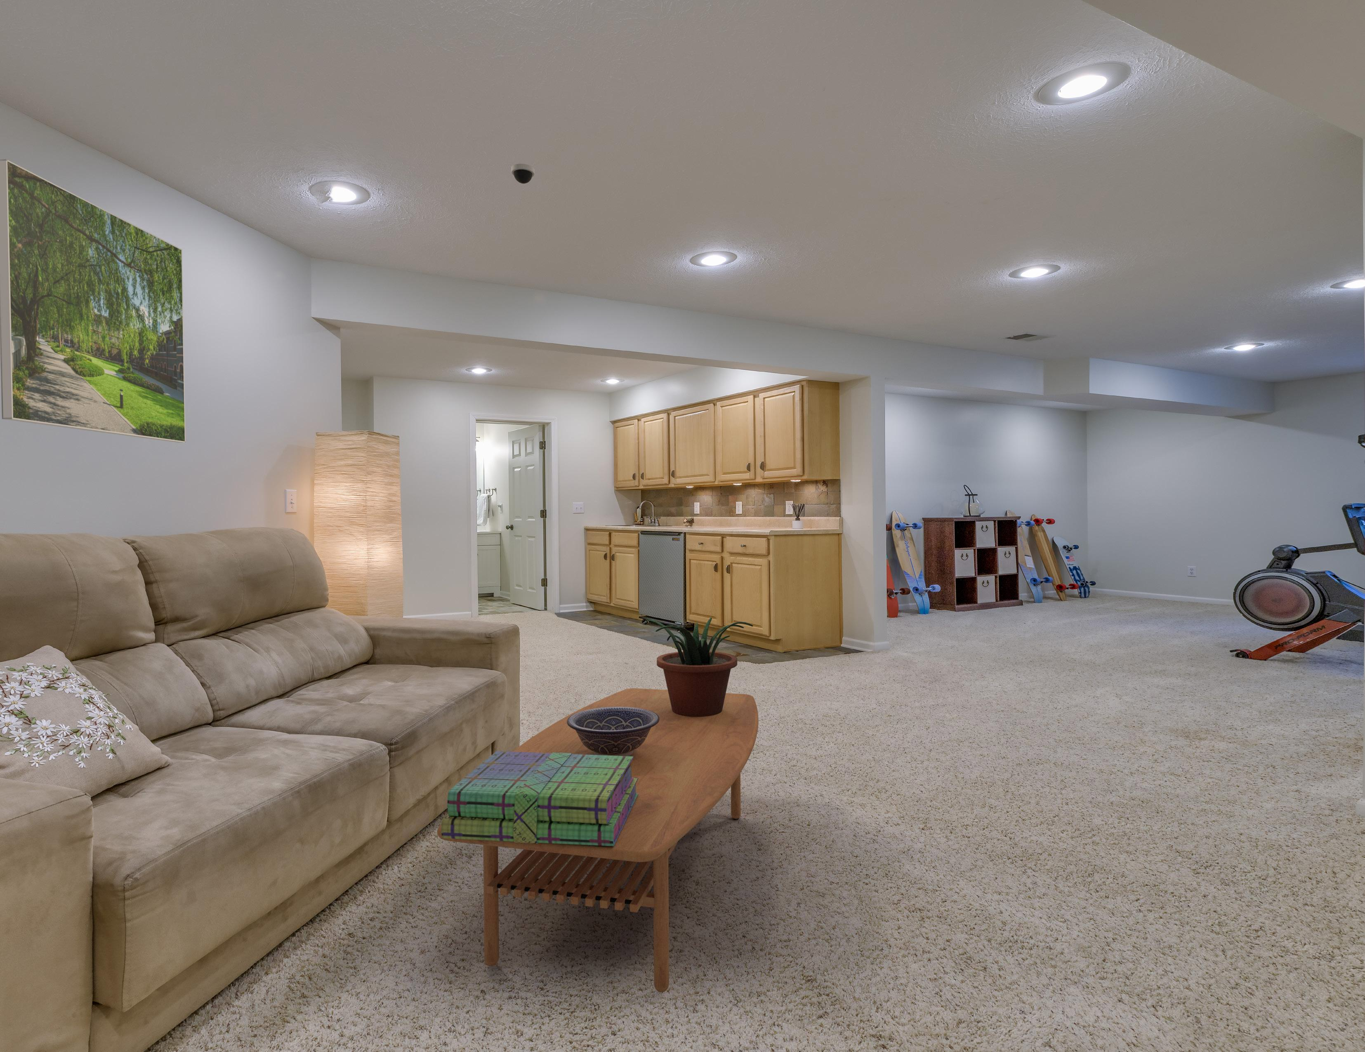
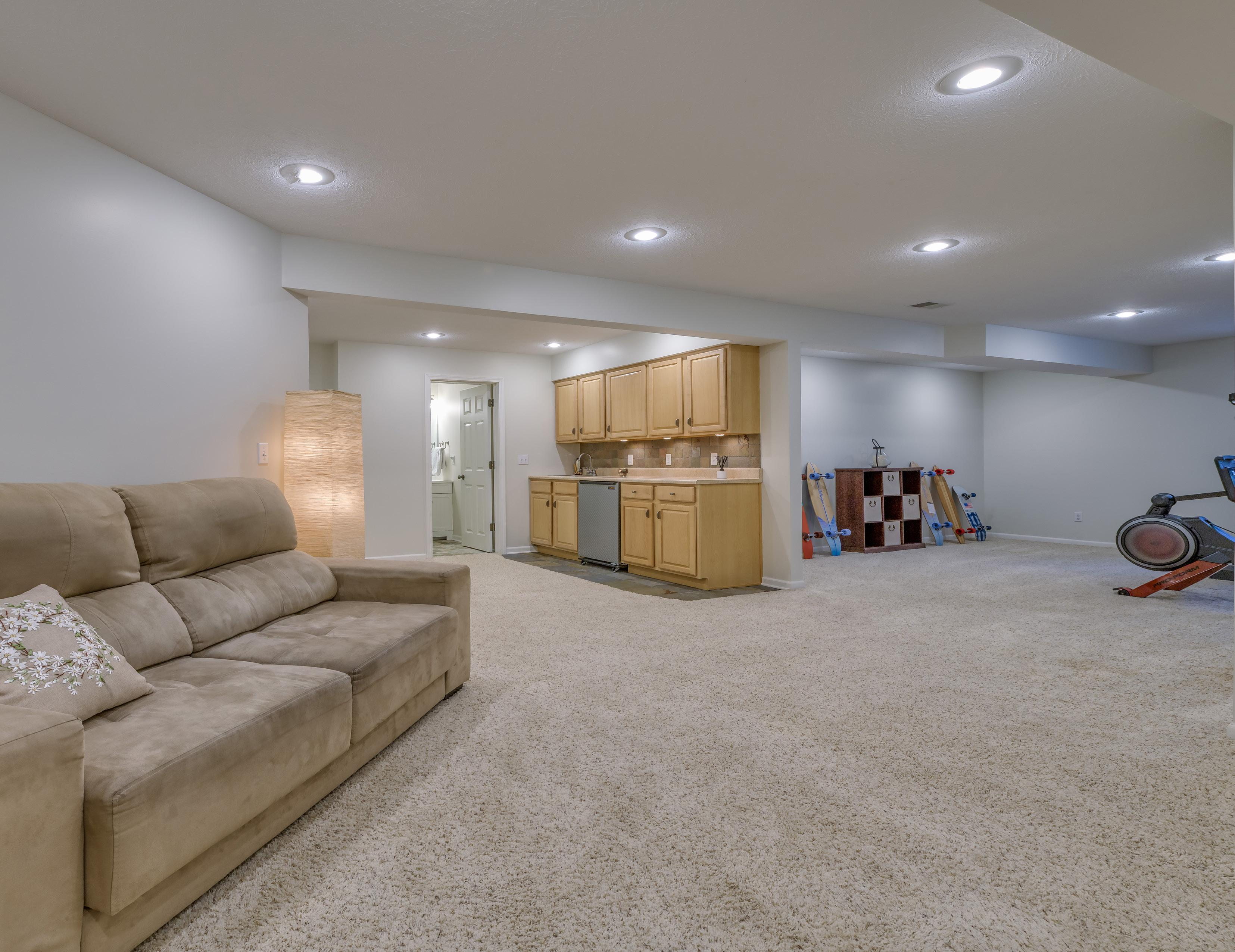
- decorative bowl (613, 735)
- dome security camera (523, 176)
- coffee table (637, 811)
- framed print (105, 322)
- potted plant (700, 665)
- stack of books (547, 793)
